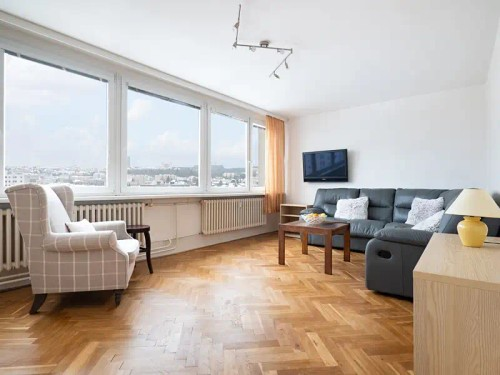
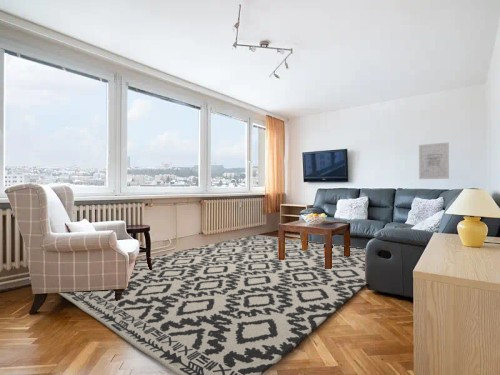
+ wall art (433, 161)
+ rug (250, 265)
